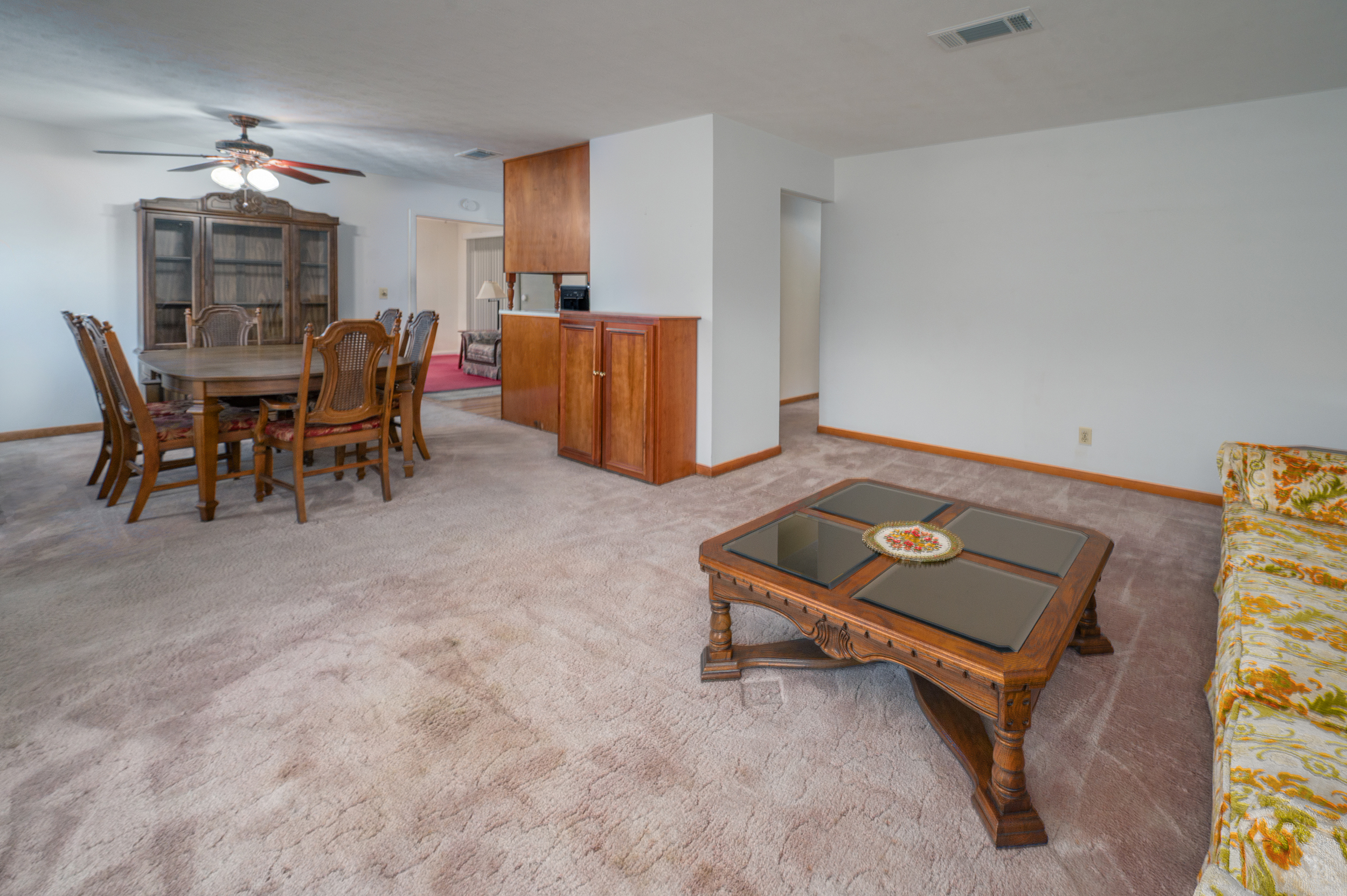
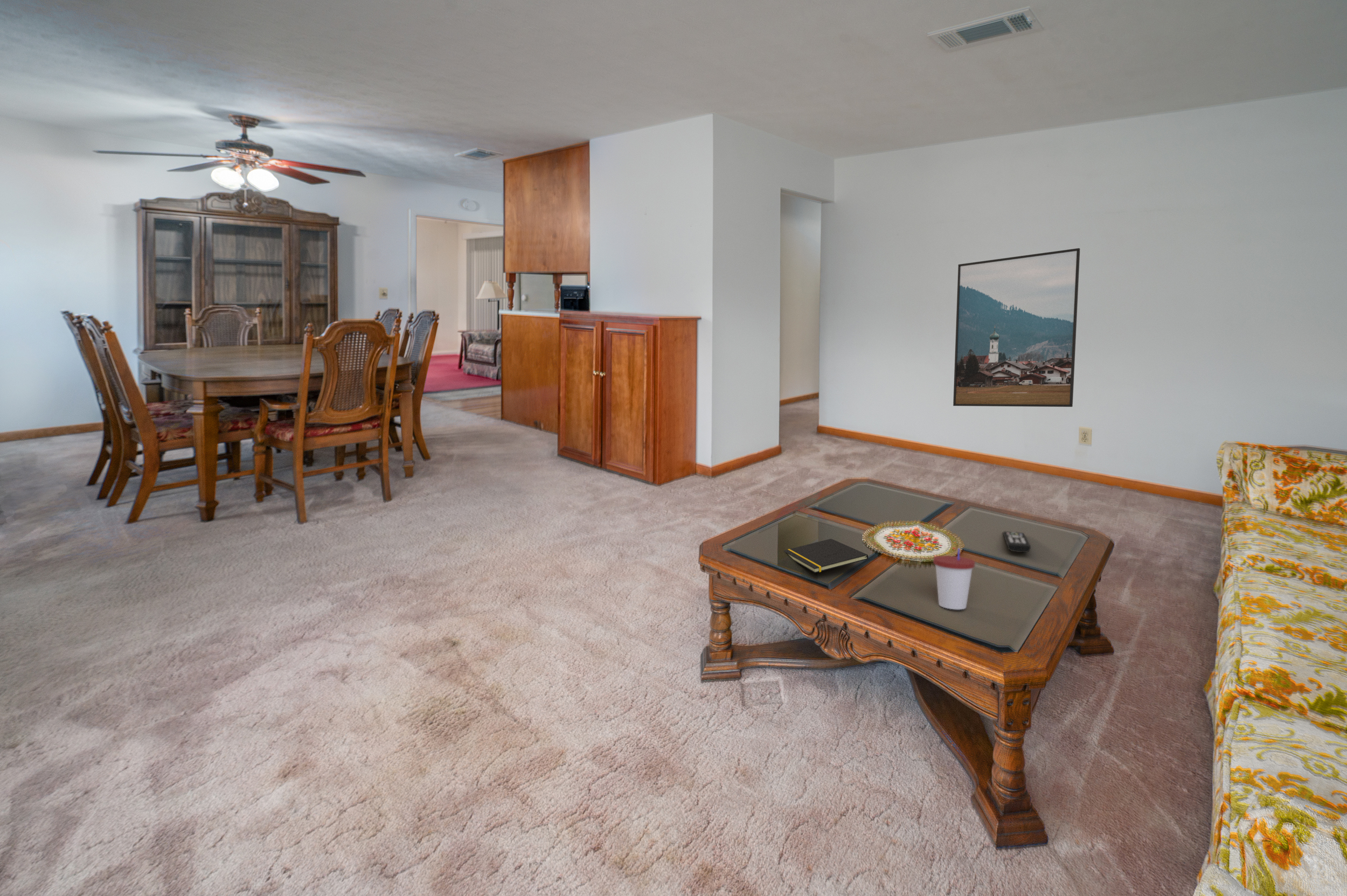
+ remote control (1016, 541)
+ notepad (823, 554)
+ cup (953, 577)
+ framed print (1012, 332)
